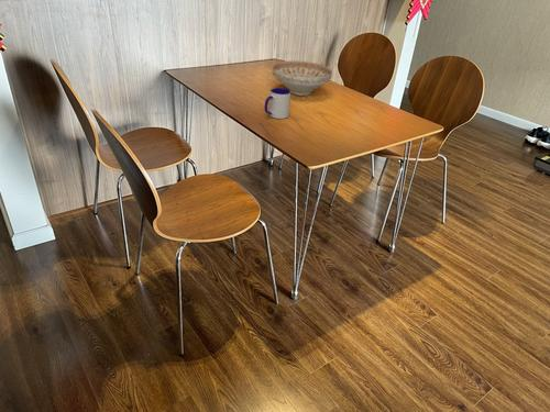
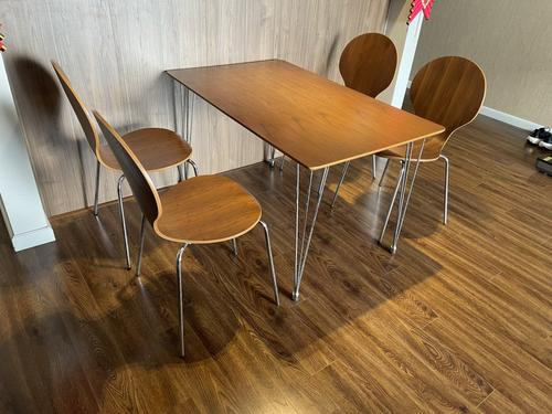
- decorative bowl (300, 80)
- mug (276, 103)
